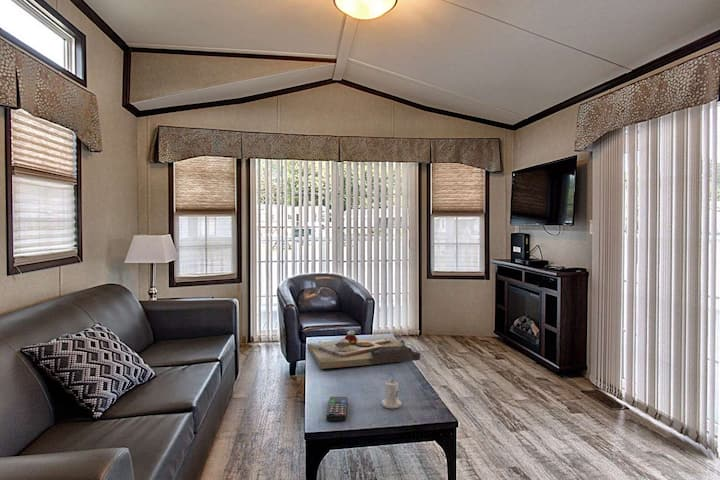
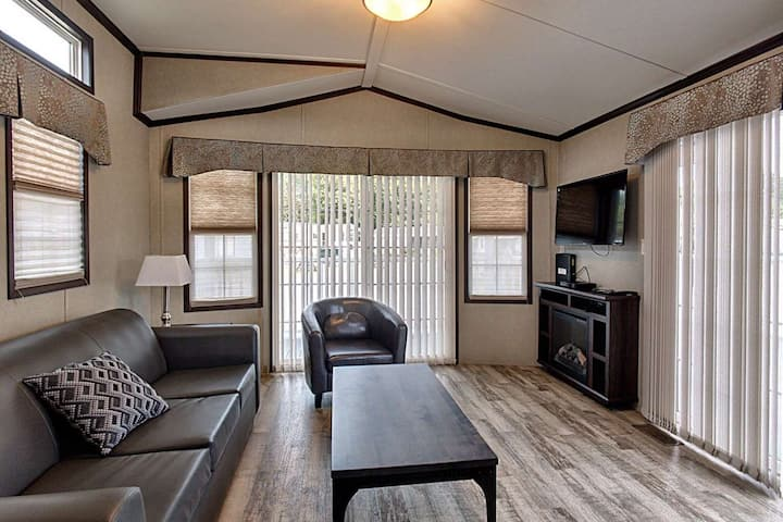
- remote control (337, 407)
- decorative tray (360, 343)
- candle (391, 392)
